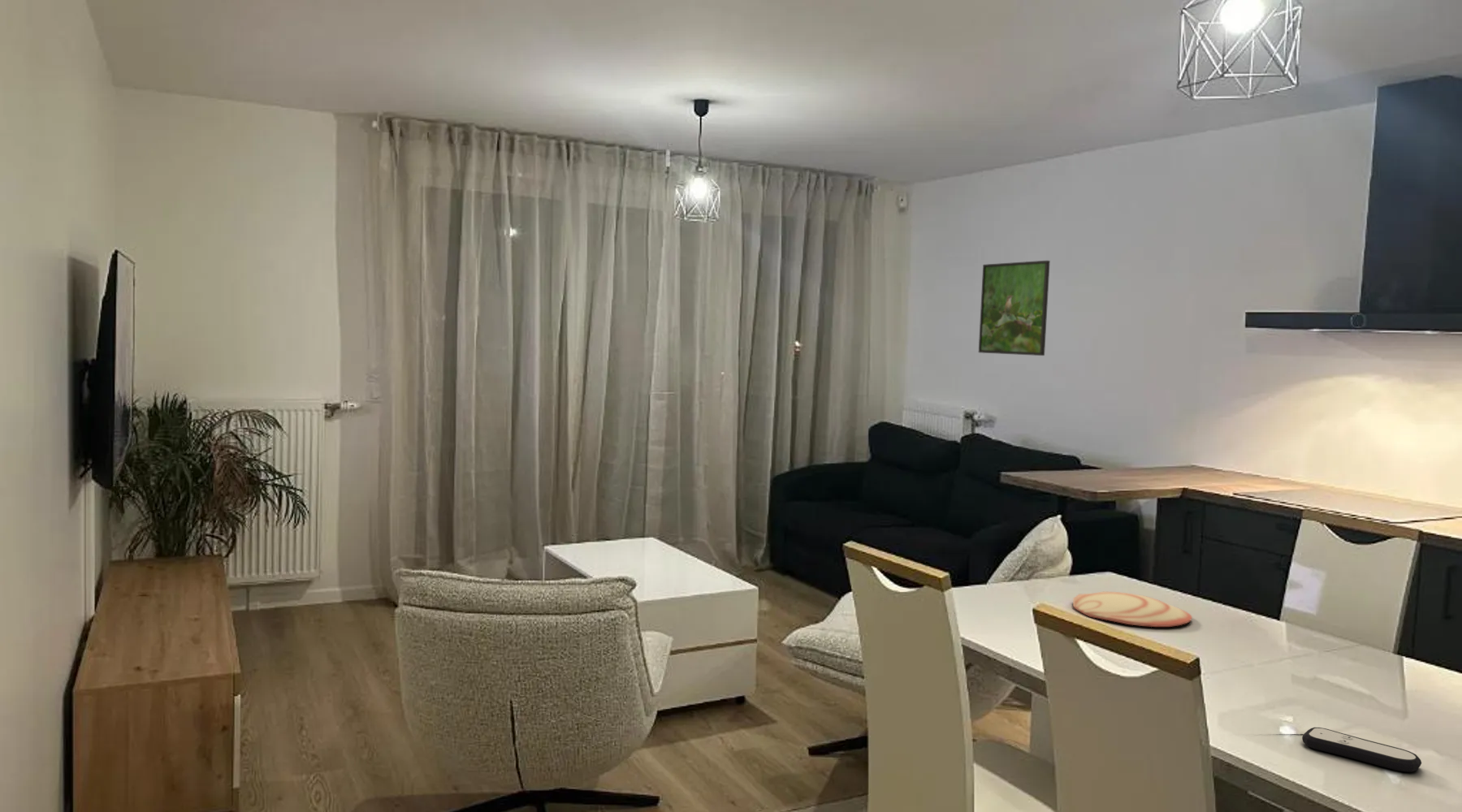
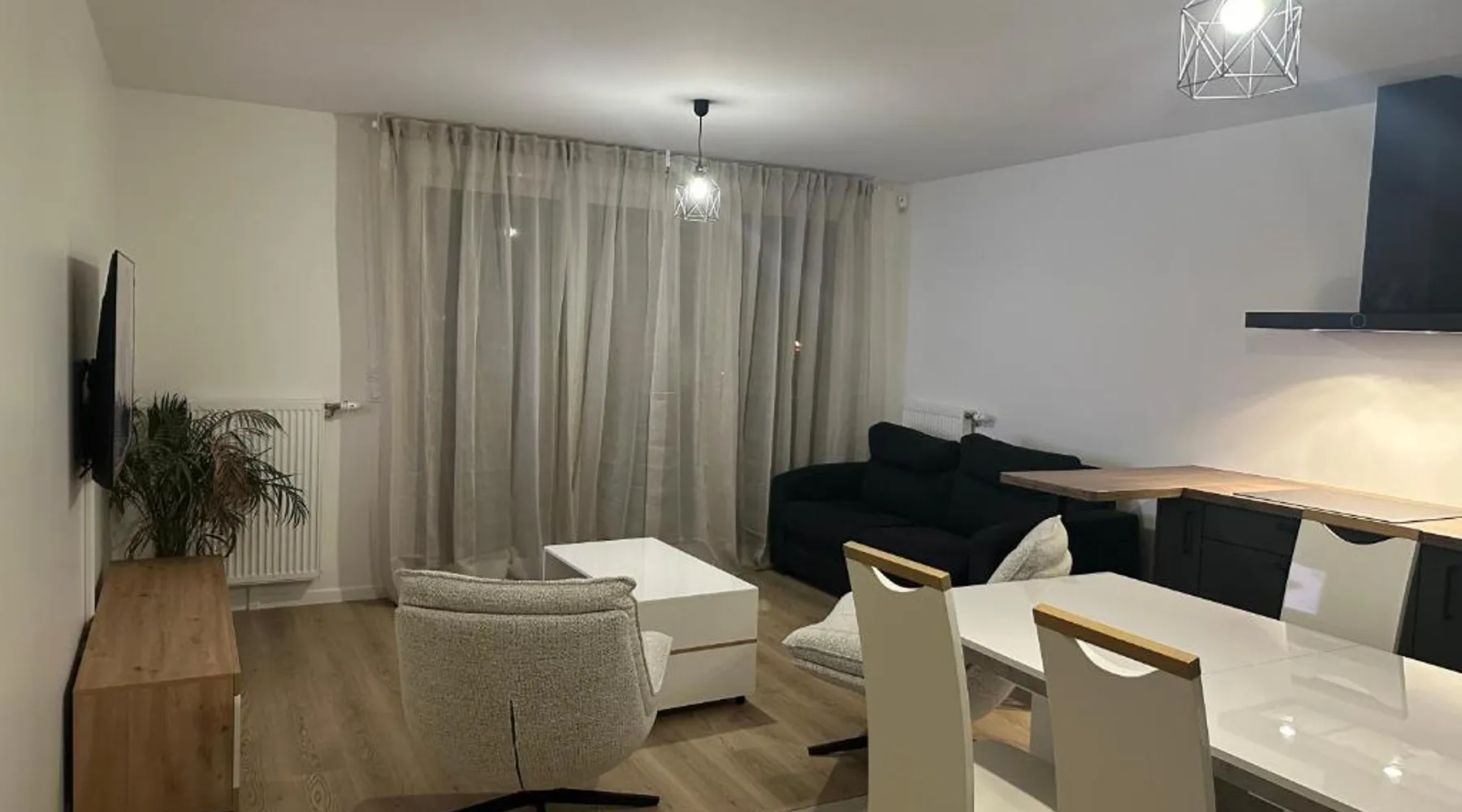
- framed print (1012, 308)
- remote control (1360, 749)
- plate (1131, 605)
